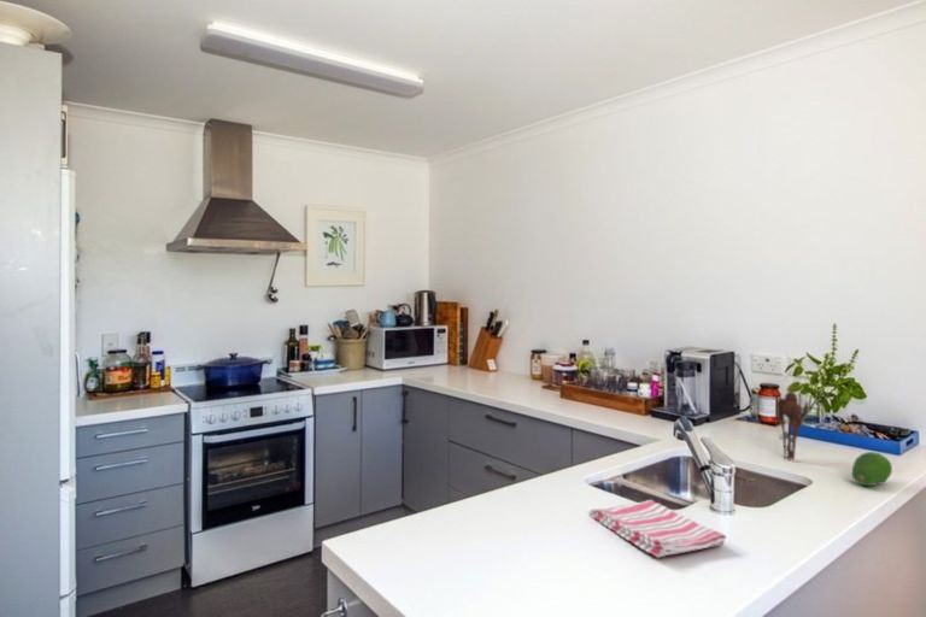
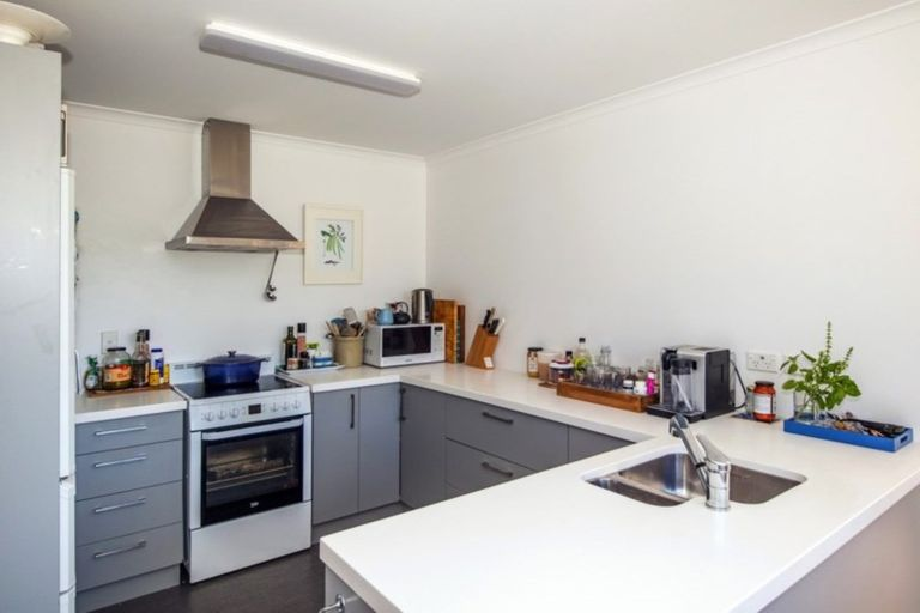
- dish towel (654, 523)
- fruit (869, 468)
- utensil holder (790, 425)
